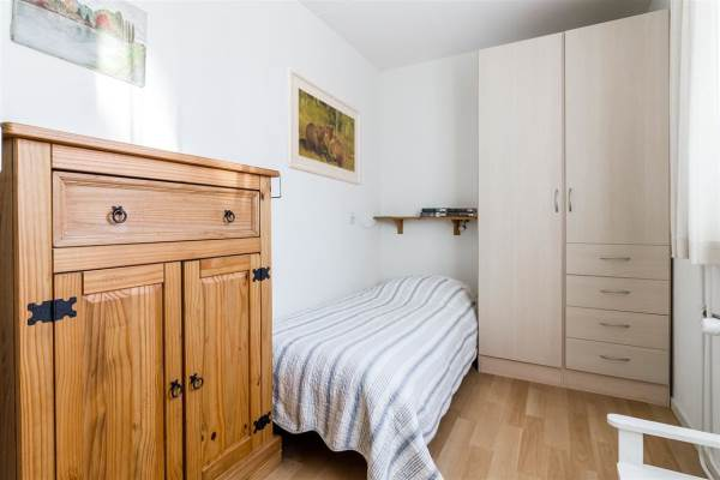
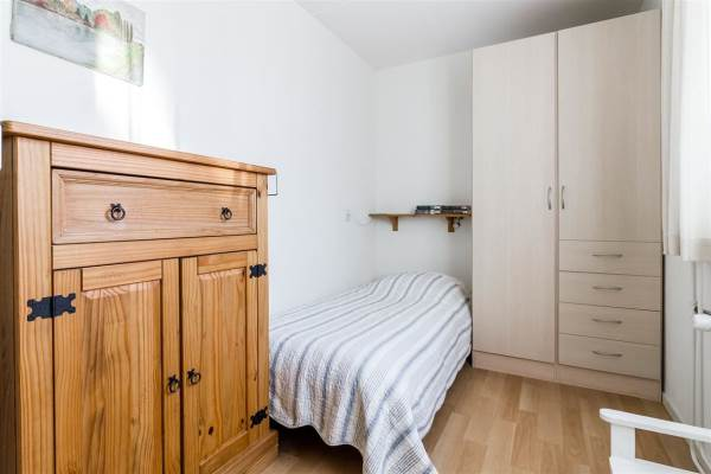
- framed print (329, 134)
